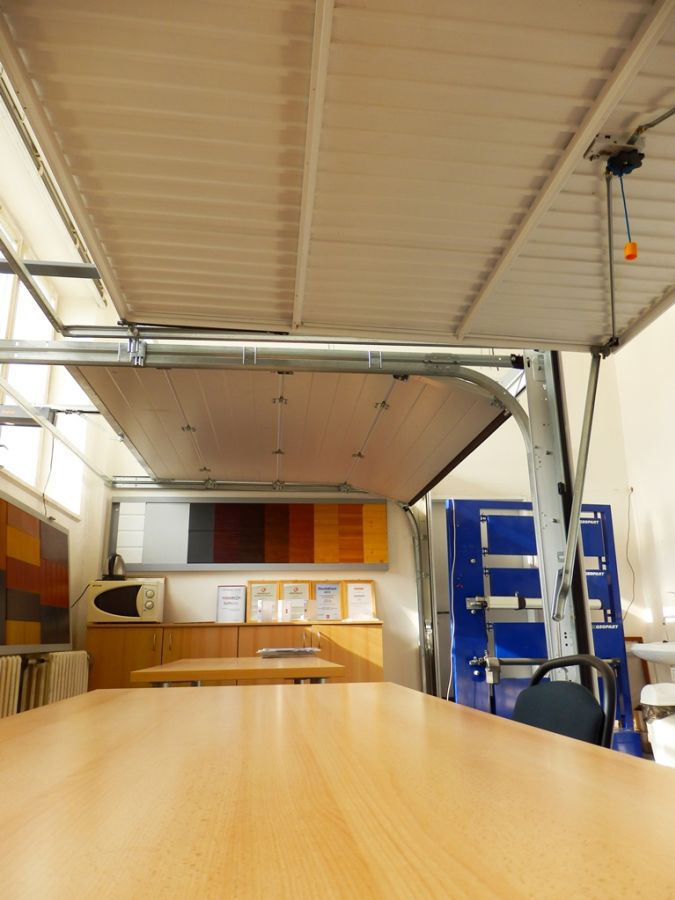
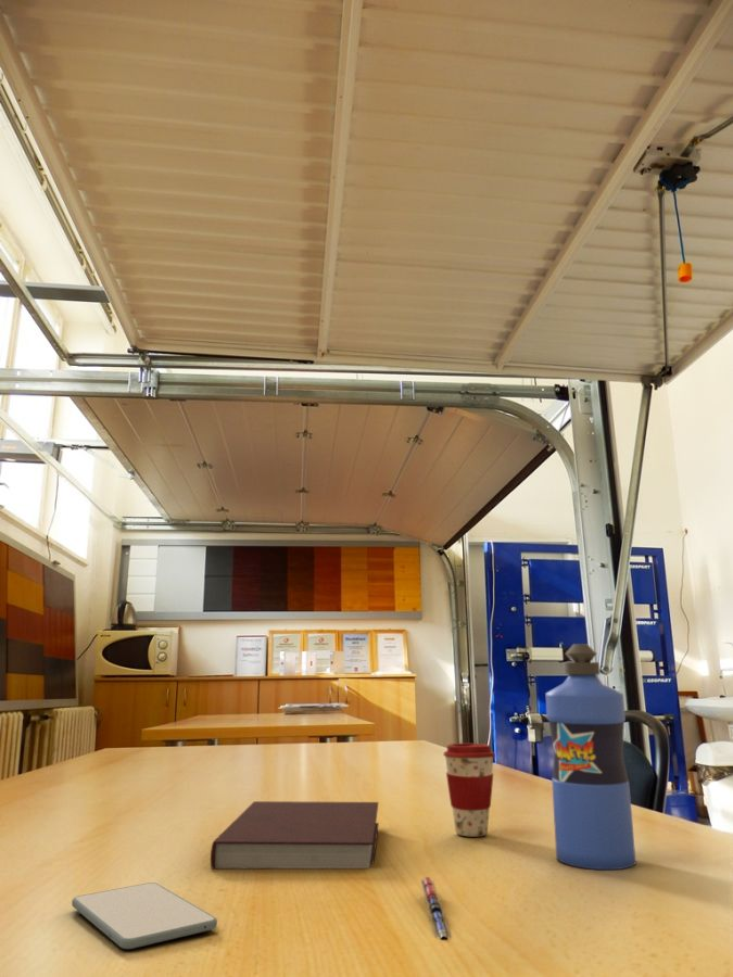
+ notebook (304, 832)
+ smartphone (141, 912)
+ pen (434, 904)
+ coffee cup (470, 787)
+ water bottle (587, 748)
